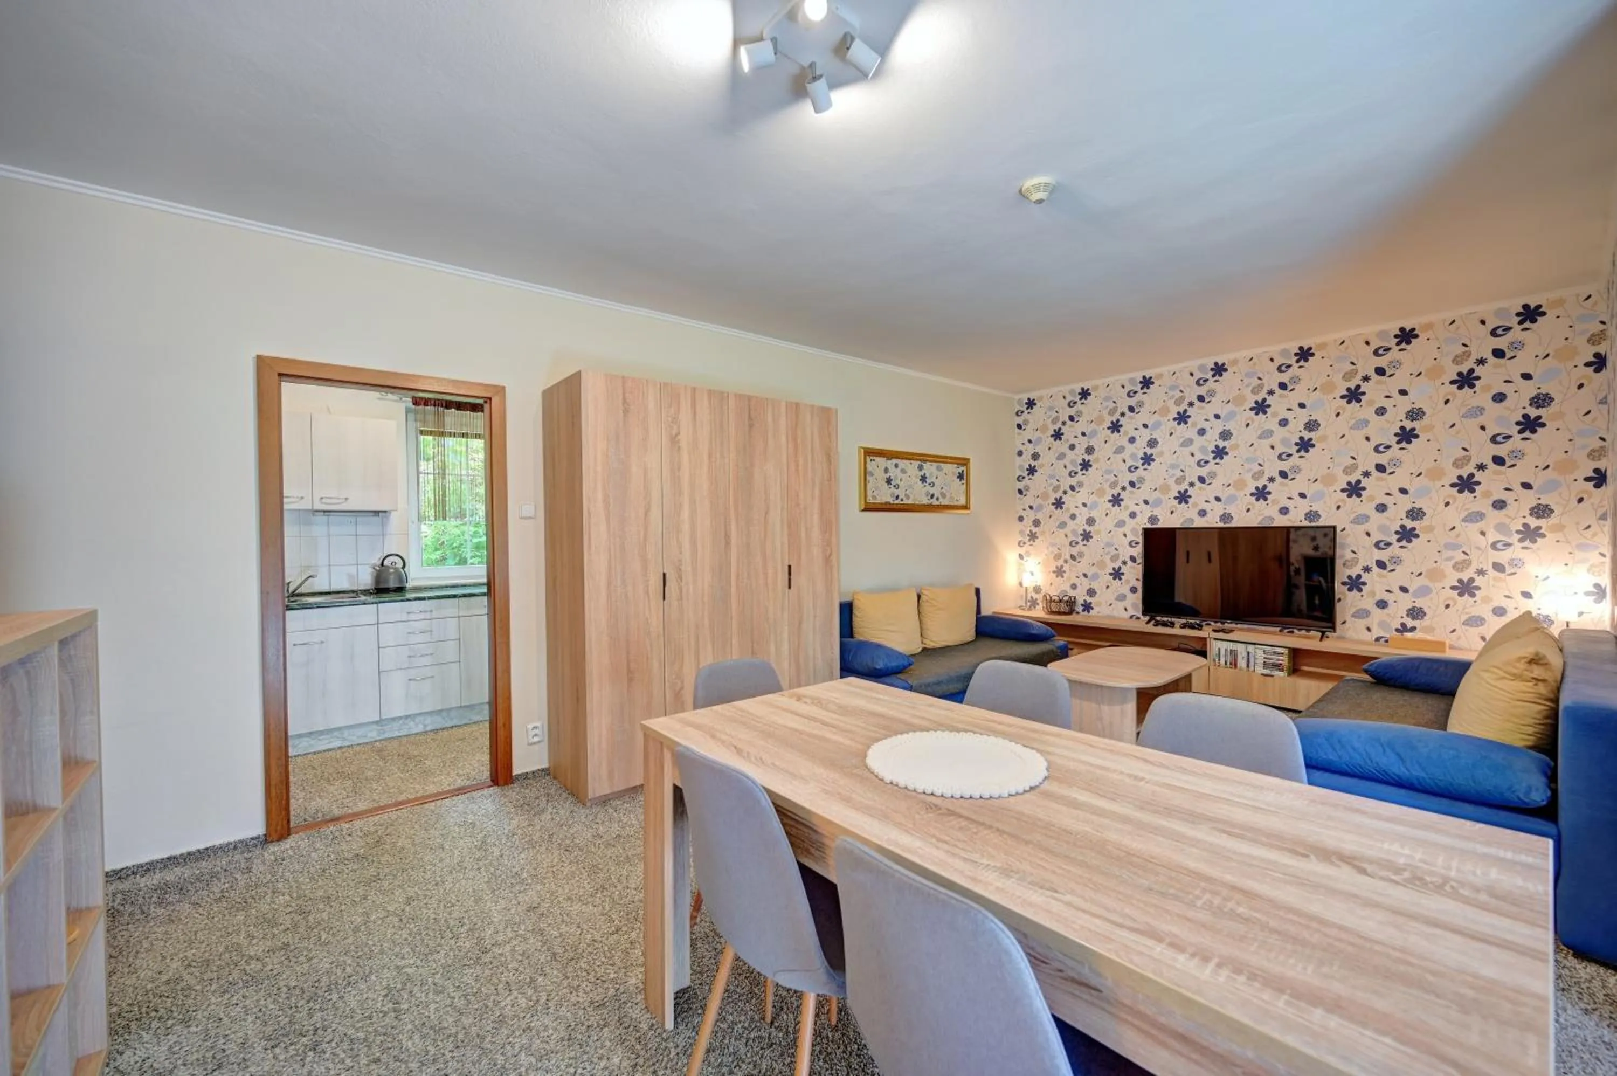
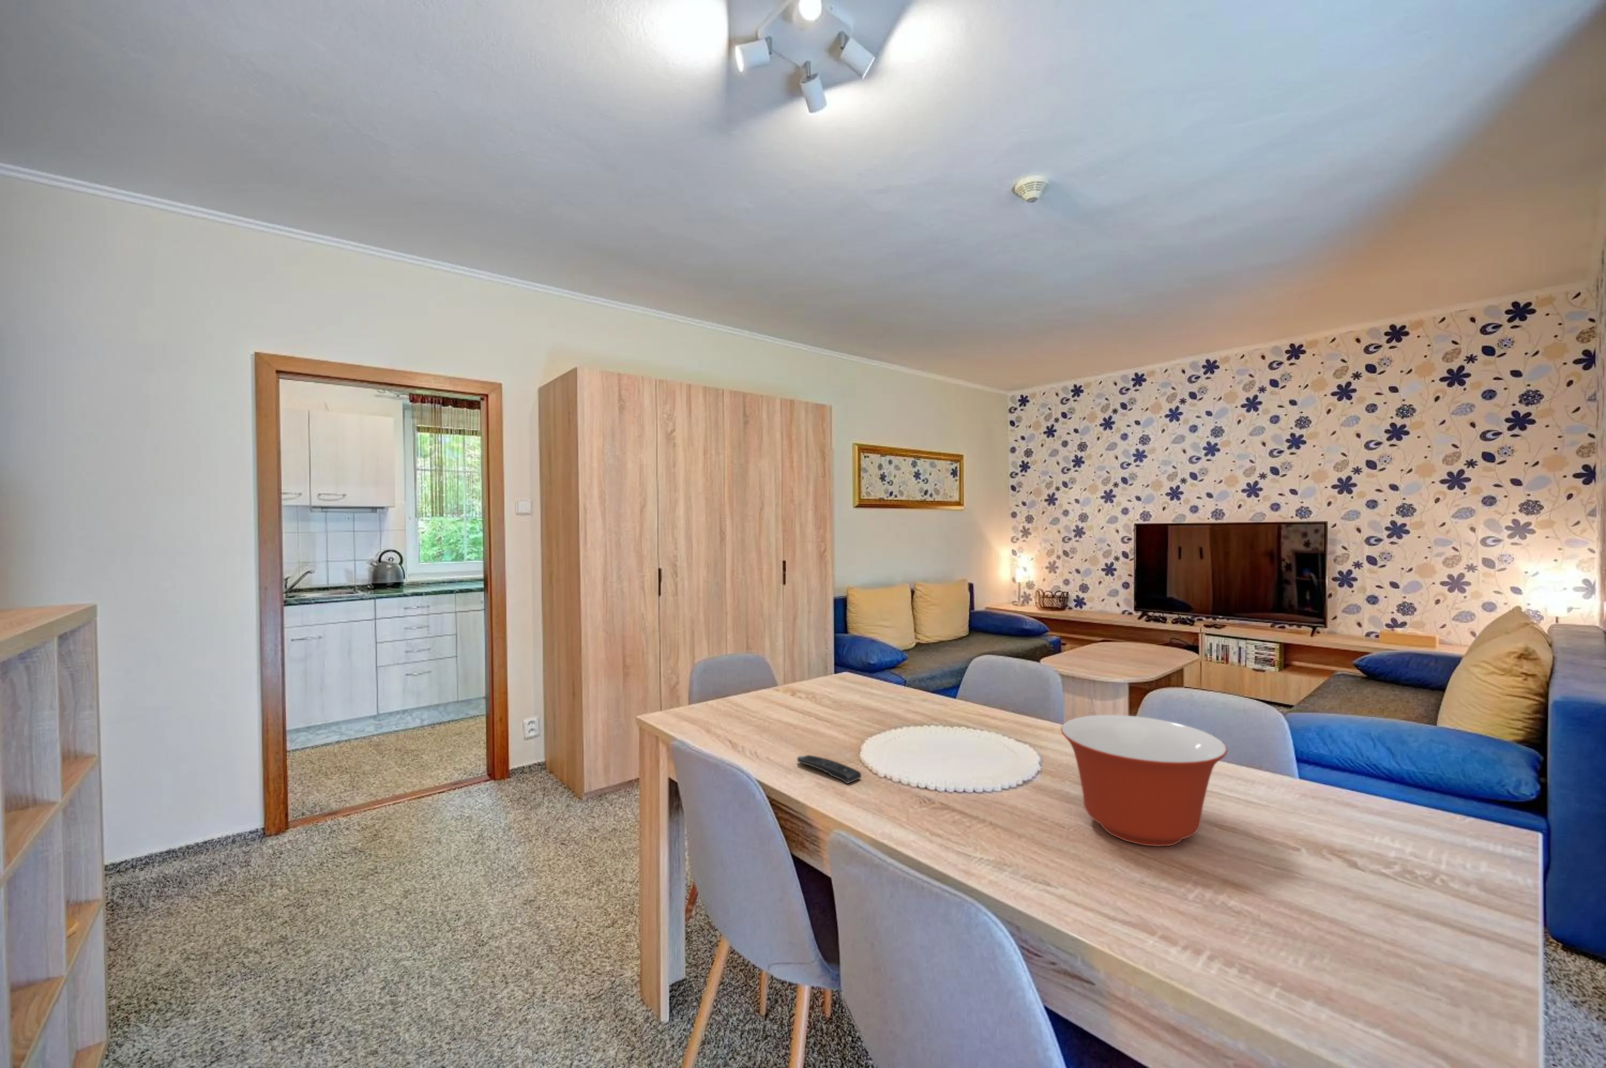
+ mixing bowl (1140, 782)
+ remote control (825, 766)
